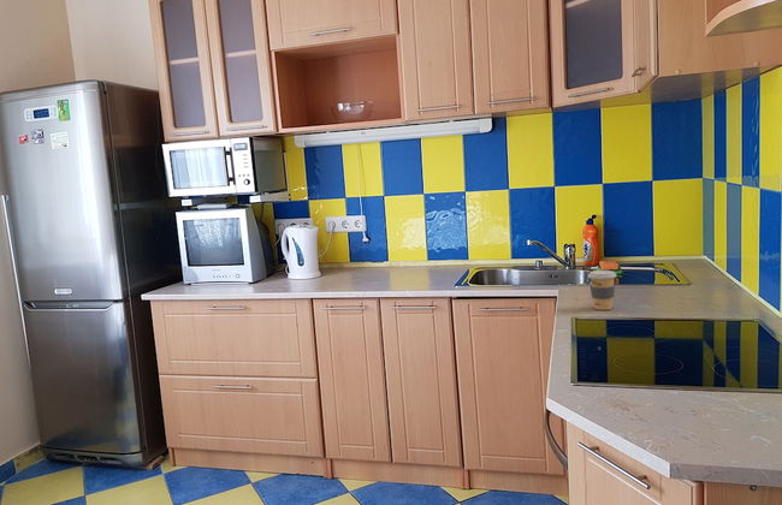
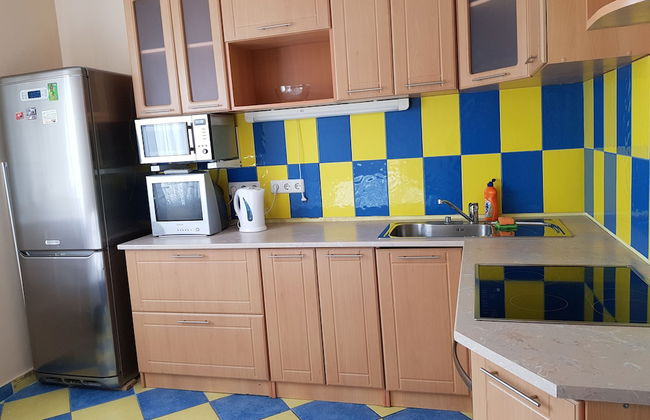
- coffee cup (602, 290)
